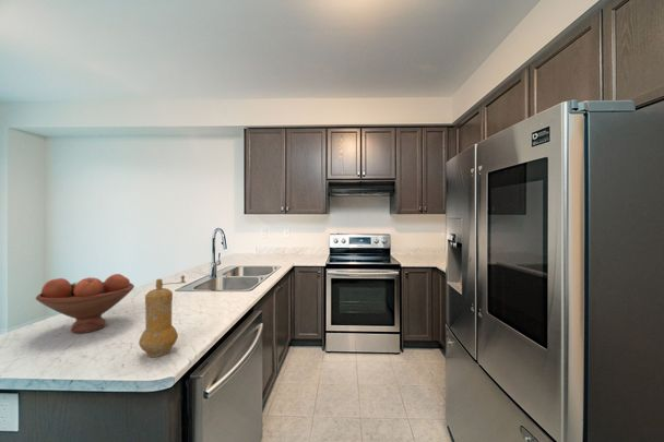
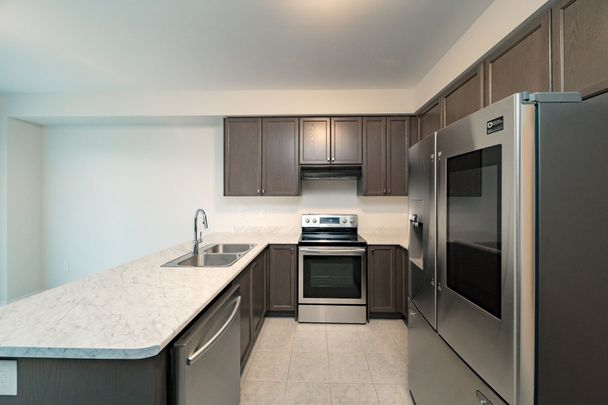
- fruit bowl (88, 301)
- pepper mill (163, 314)
